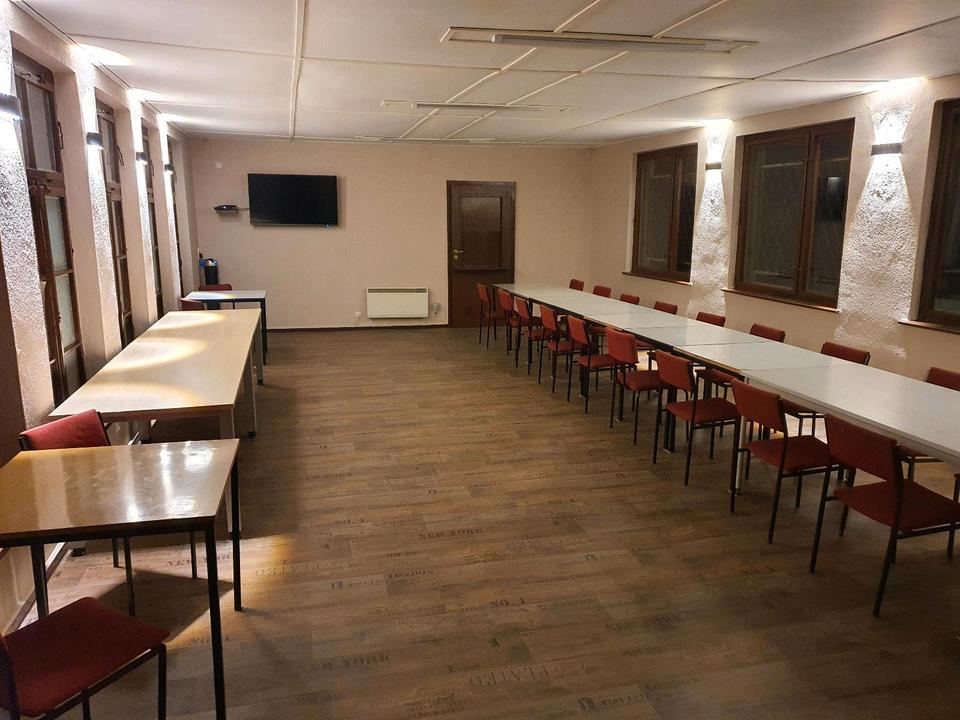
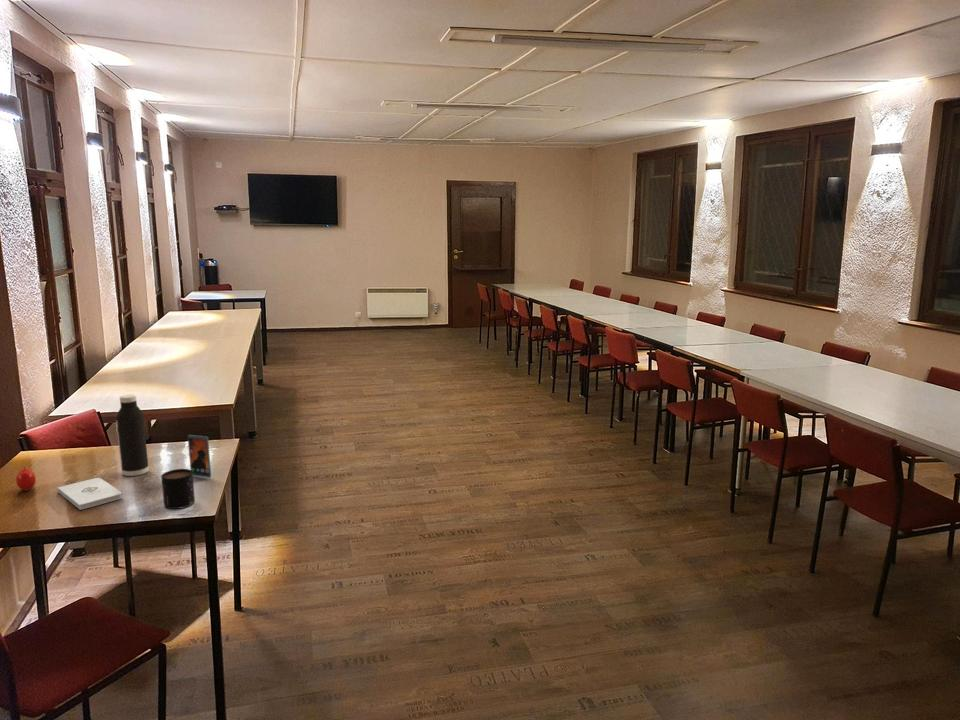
+ mug (179, 486)
+ apple (25, 478)
+ water bottle (131, 434)
+ smartphone (199, 456)
+ notepad (90, 492)
